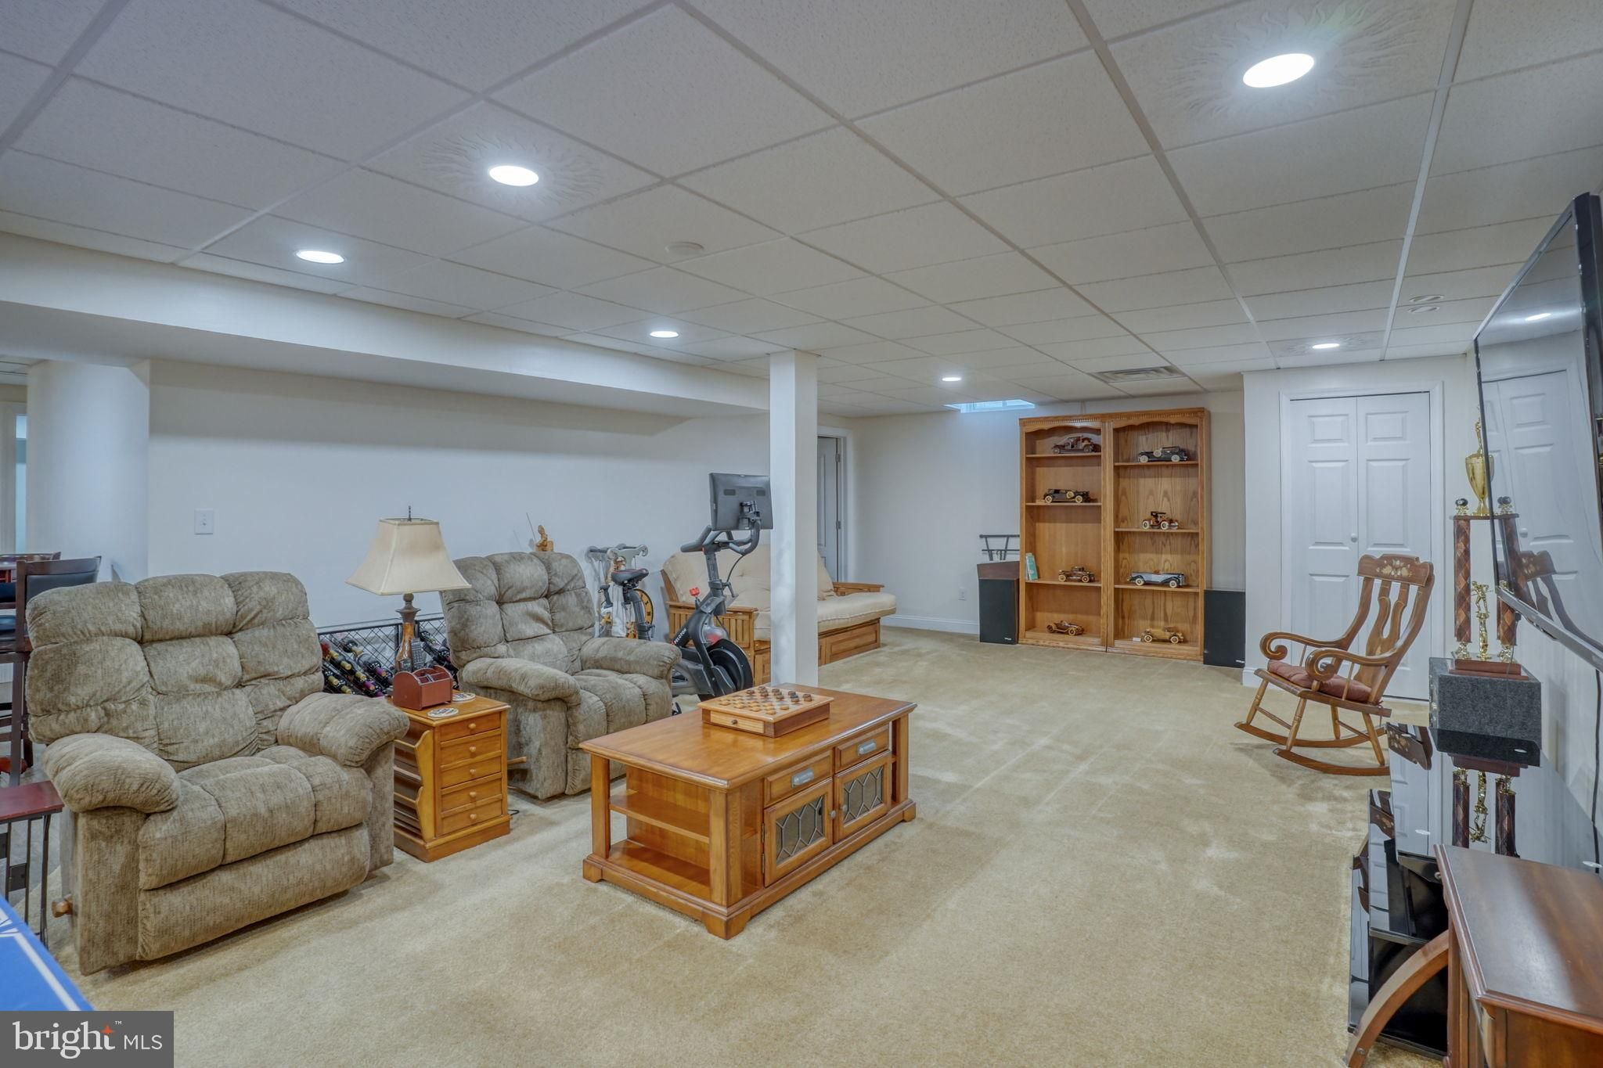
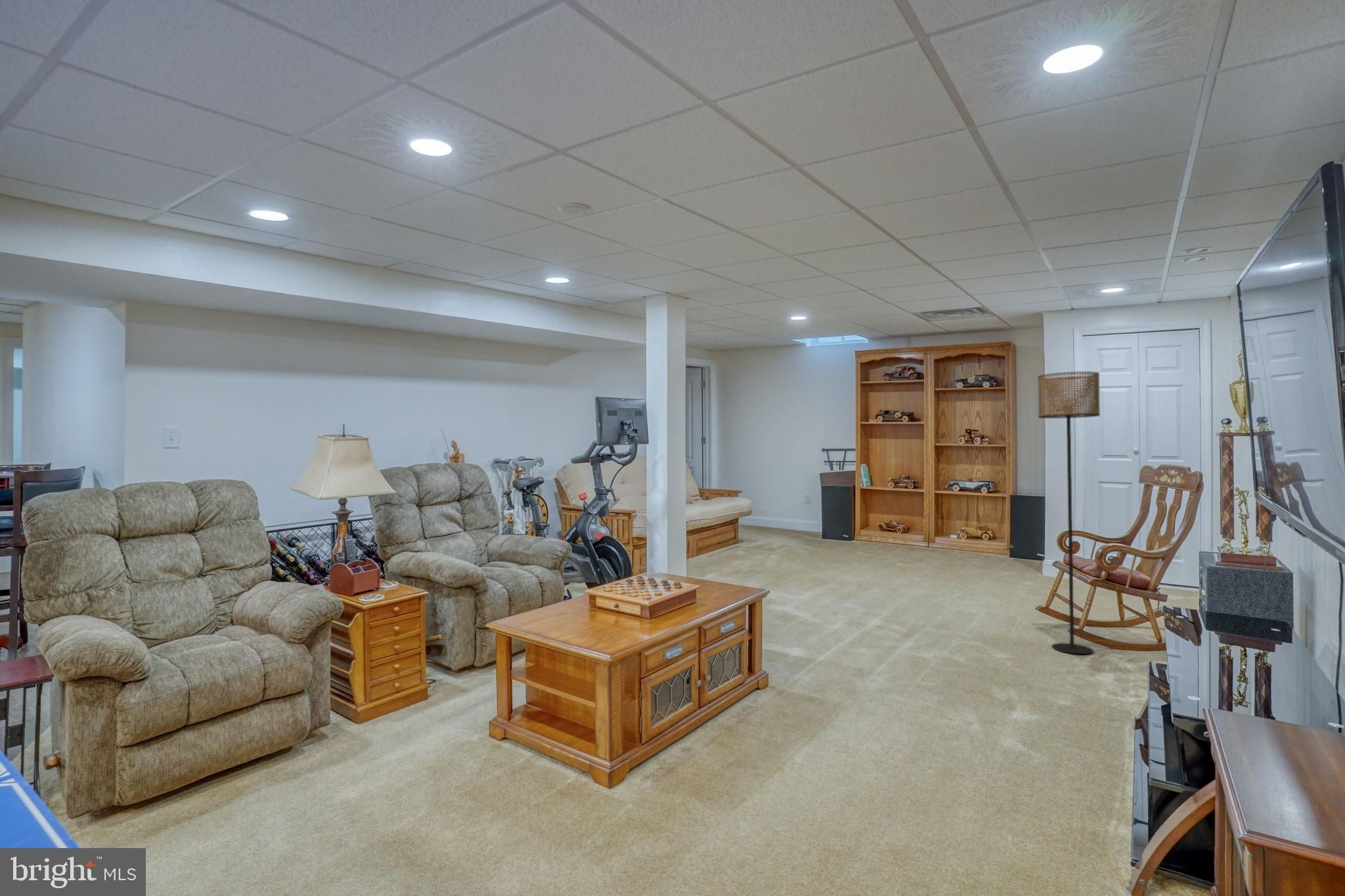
+ floor lamp (1070, 511)
